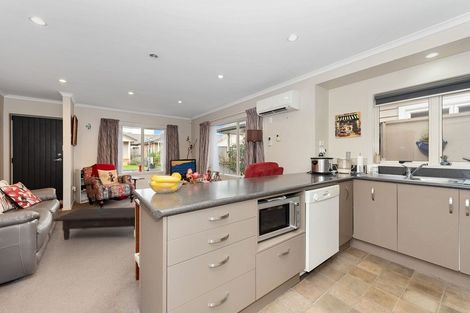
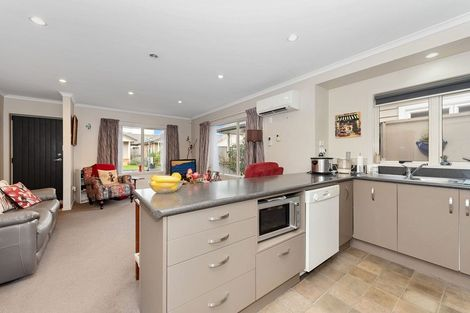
- coffee table (110, 222)
